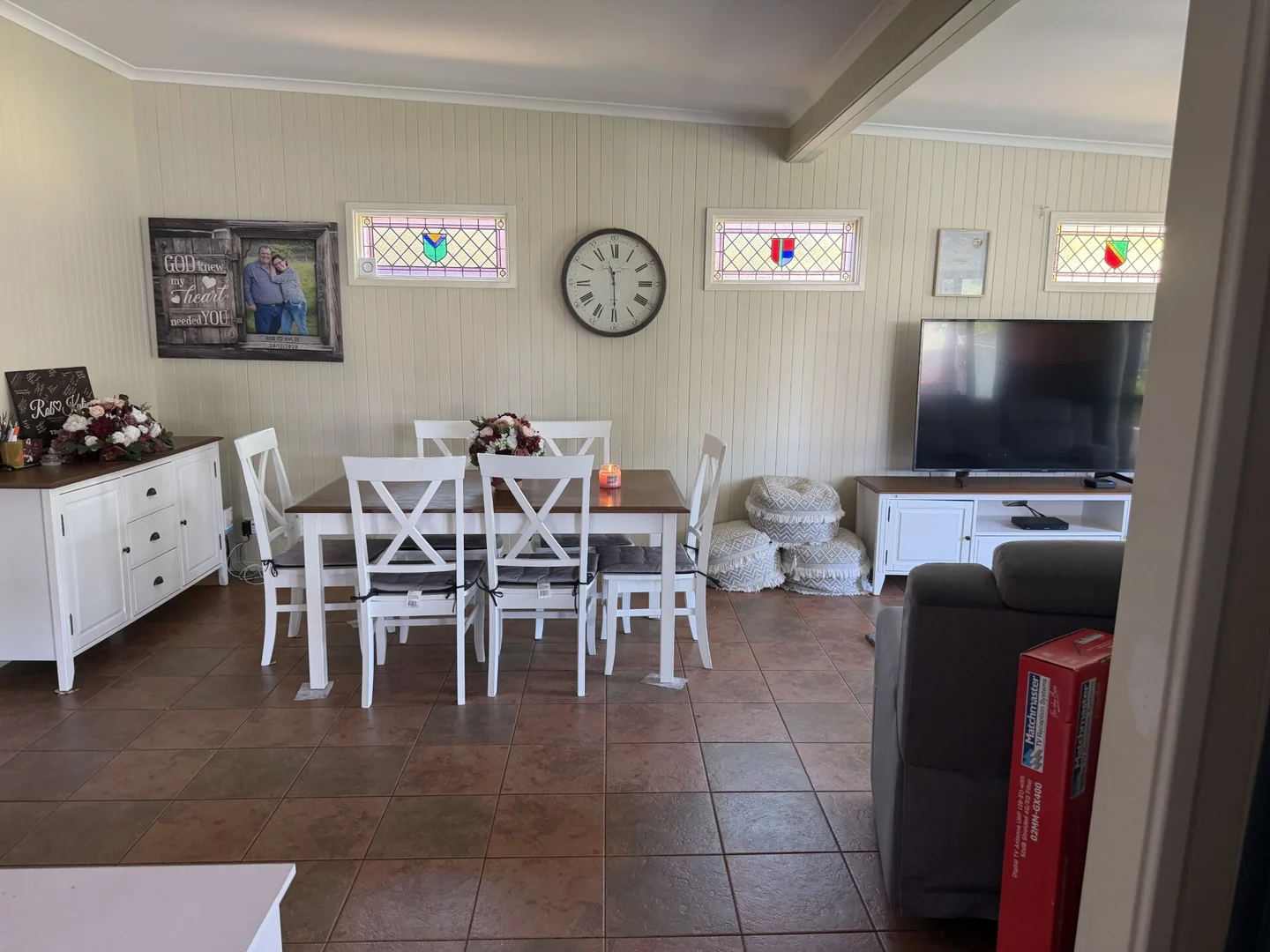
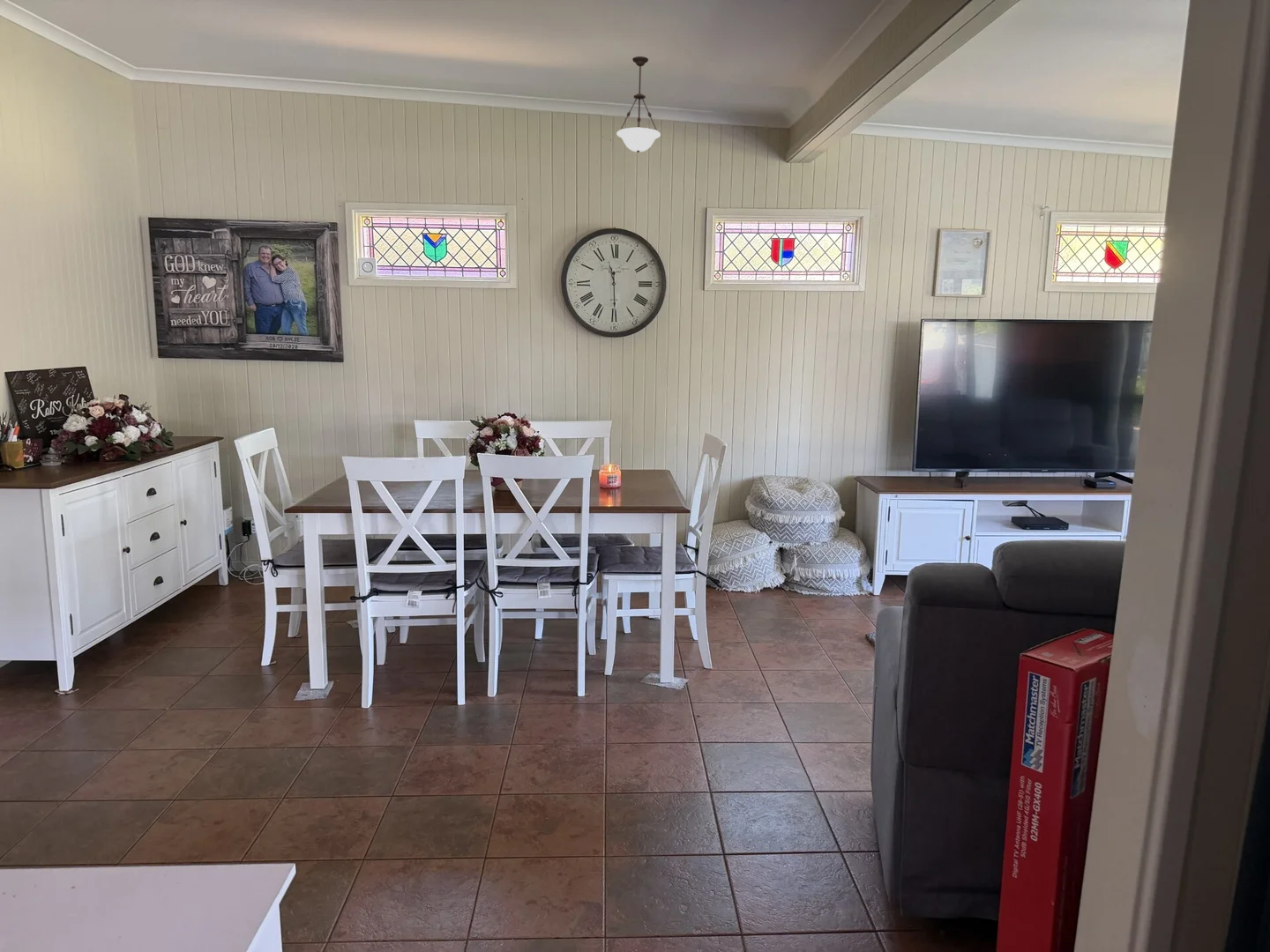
+ pendant light (639, 106)
